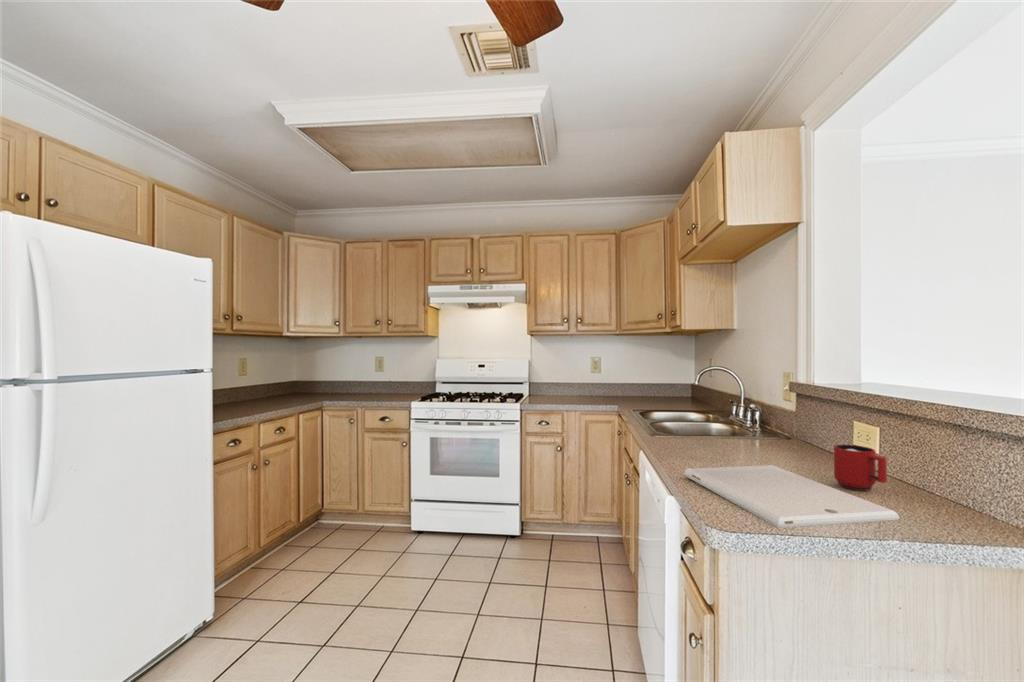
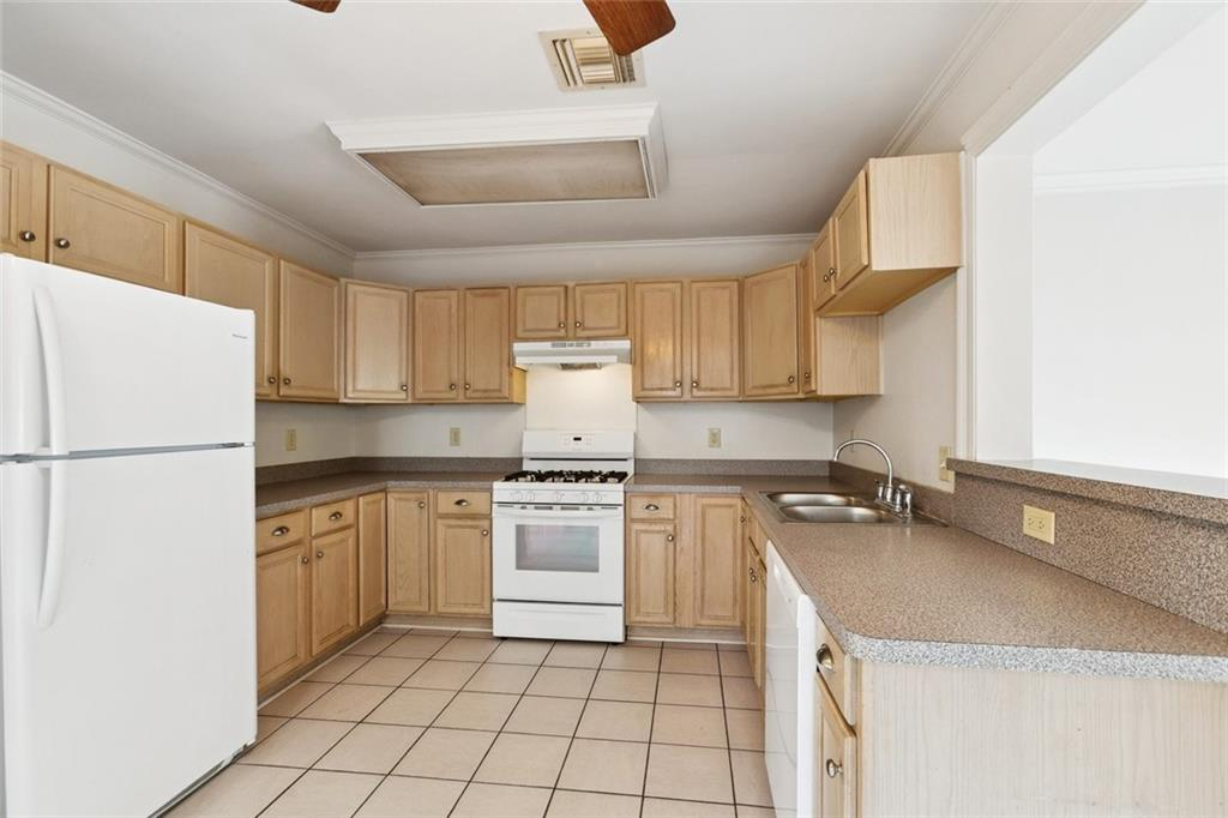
- mug (860, 468)
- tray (775, 490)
